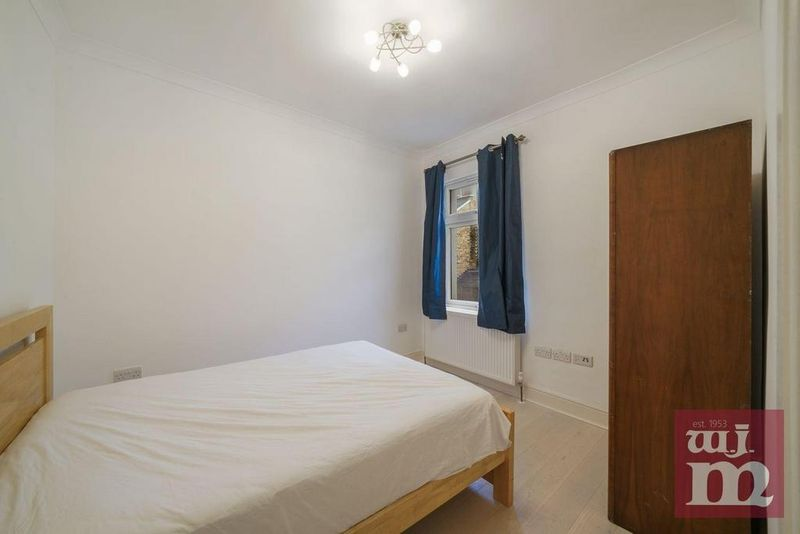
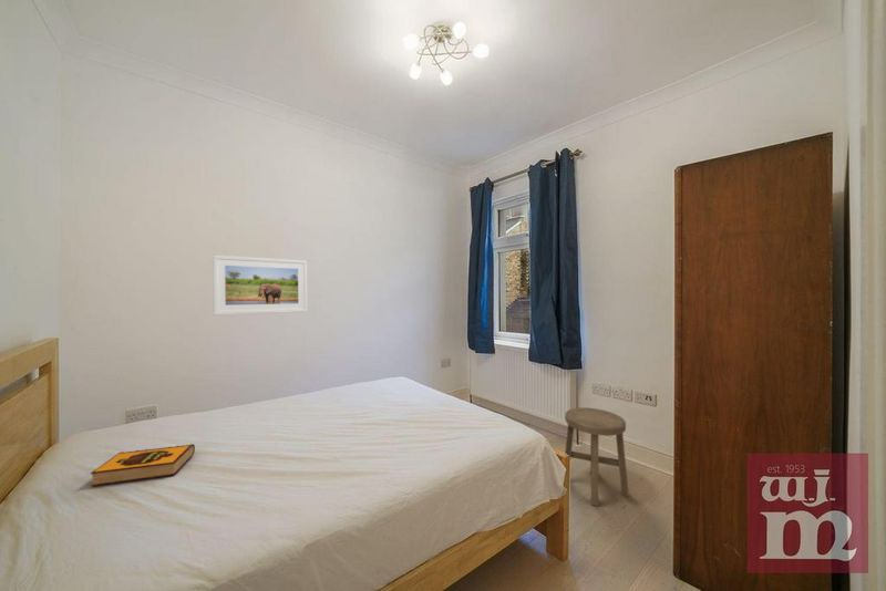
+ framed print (264, 286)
+ hardback book (147, 462)
+ stool (594, 452)
